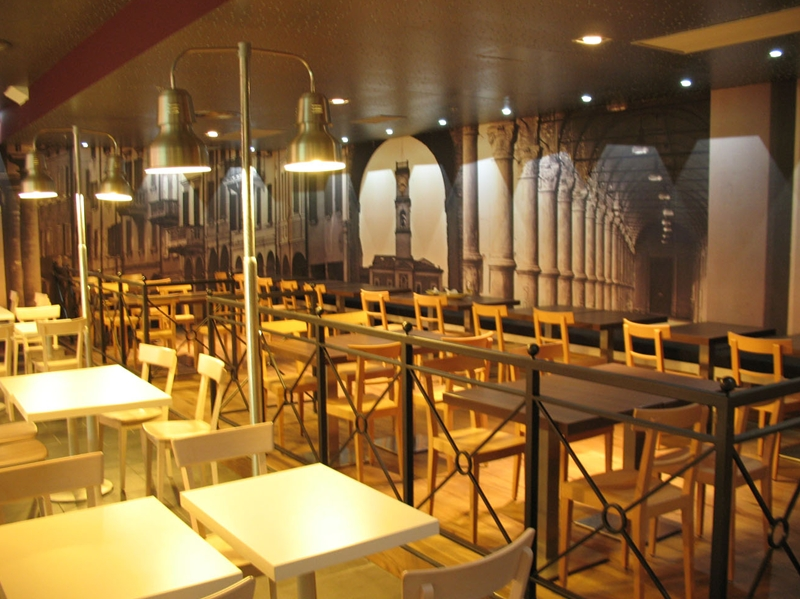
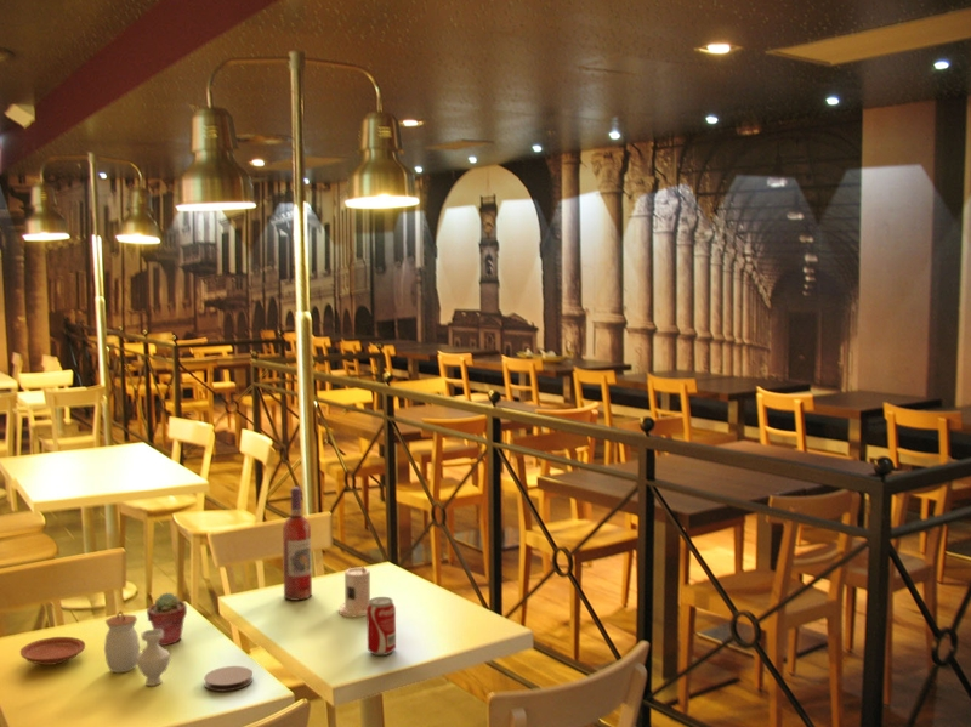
+ candle (357, 587)
+ beverage can (381, 625)
+ wine bottle (296, 543)
+ potted succulent (166, 617)
+ plate (53, 653)
+ jar (136, 646)
+ coaster (228, 677)
